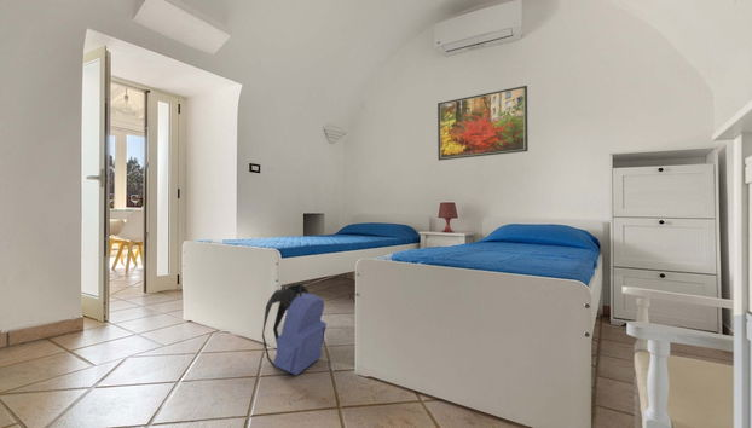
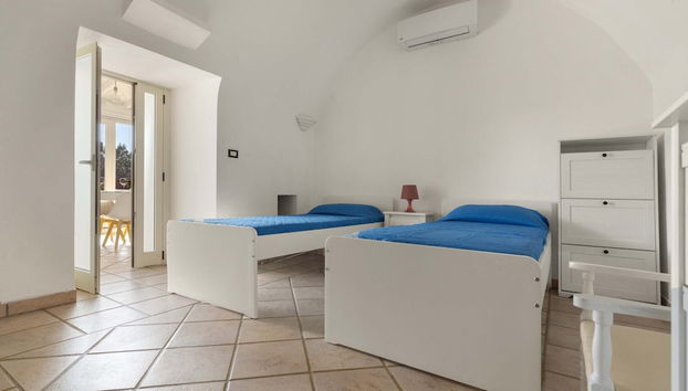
- backpack (291, 323)
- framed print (479, 125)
